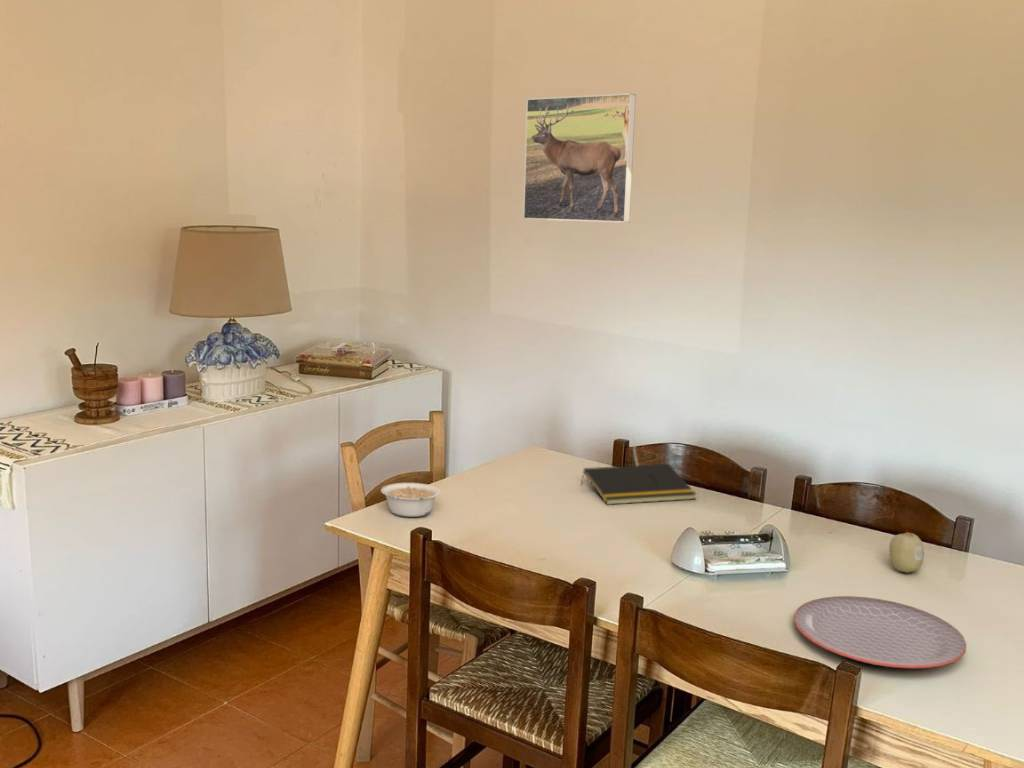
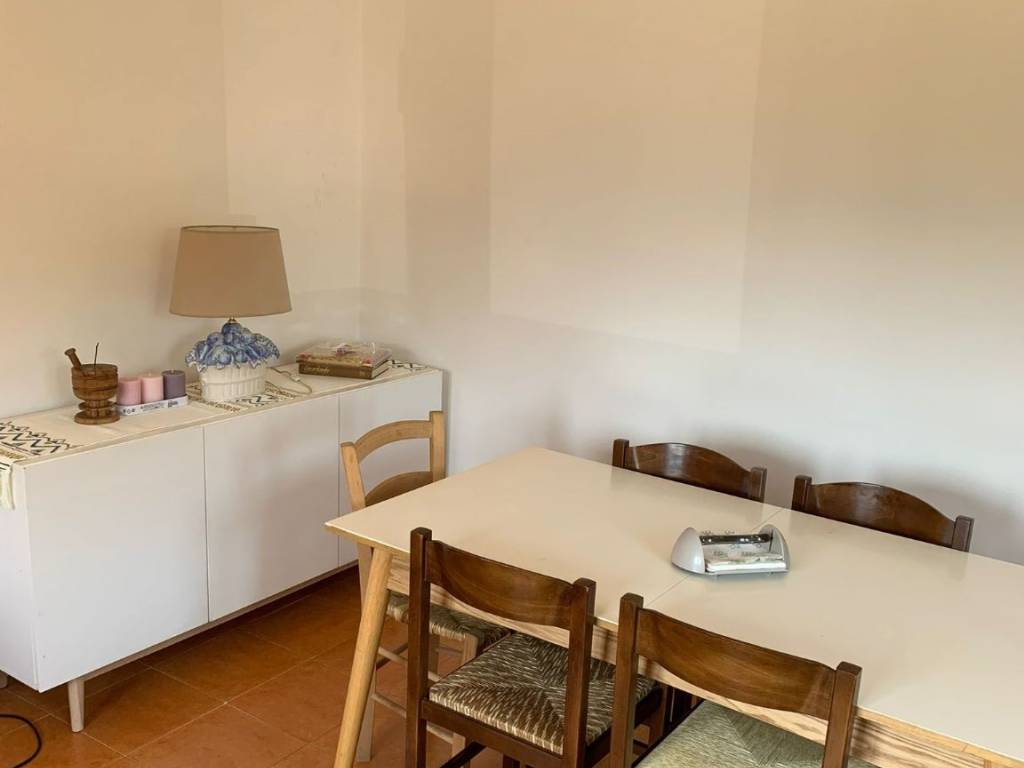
- legume (412, 499)
- notepad (639, 483)
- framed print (577, 159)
- fruit (906, 552)
- plate (877, 634)
